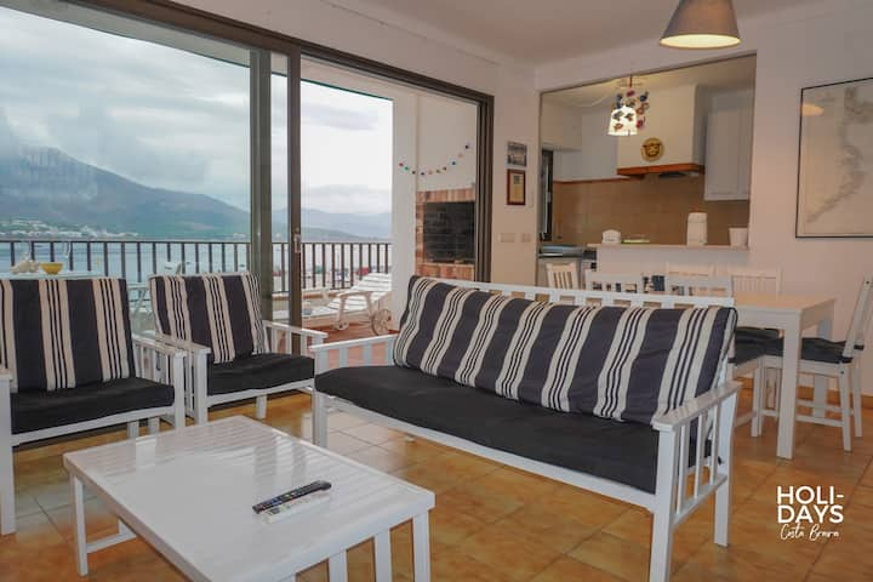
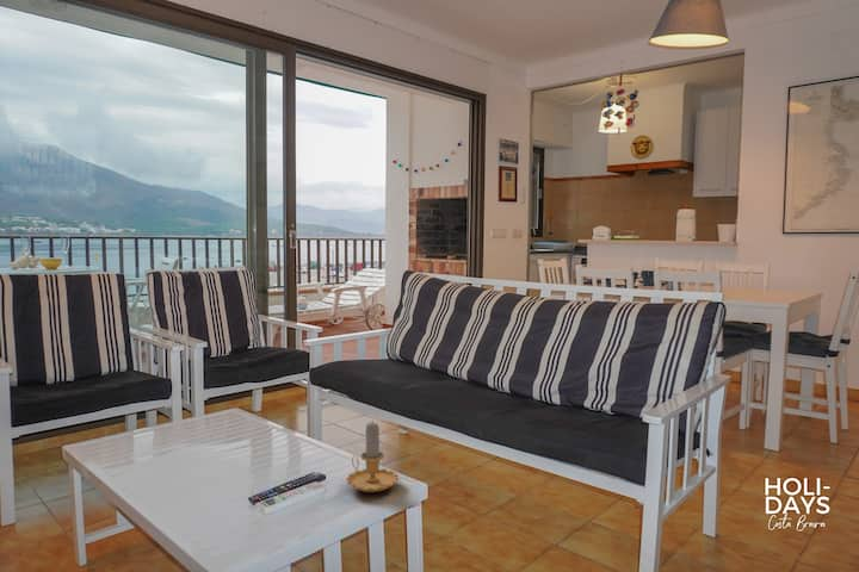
+ candle (369, 452)
